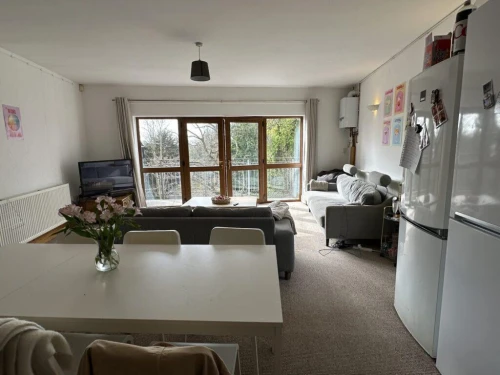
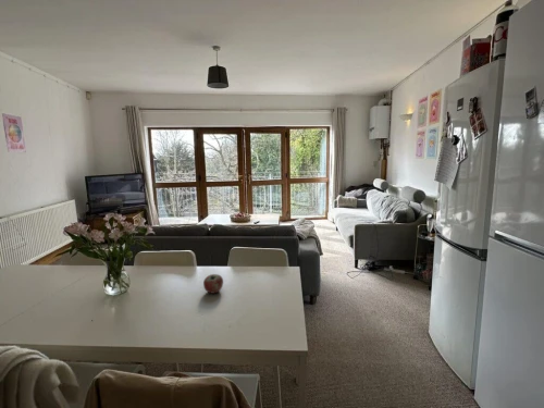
+ apple (213, 283)
